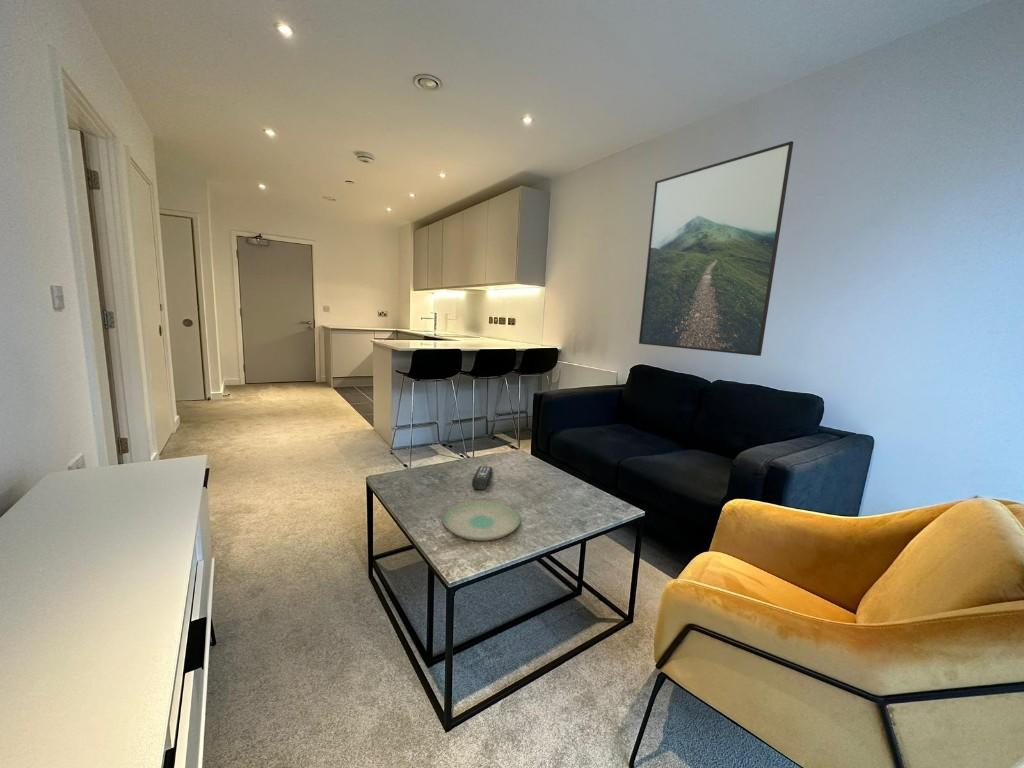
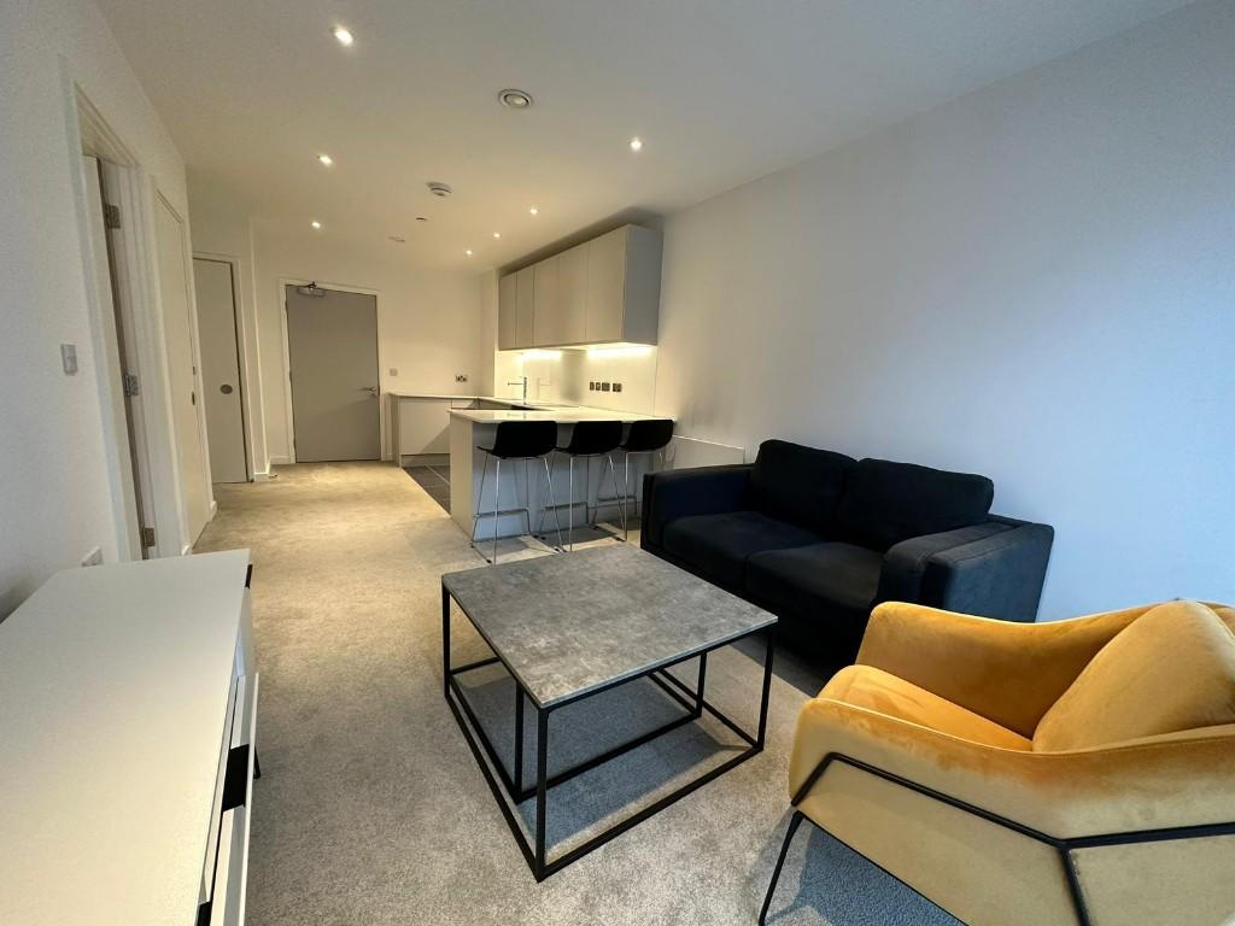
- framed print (702, 260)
- remote control (482, 475)
- plate (481, 519)
